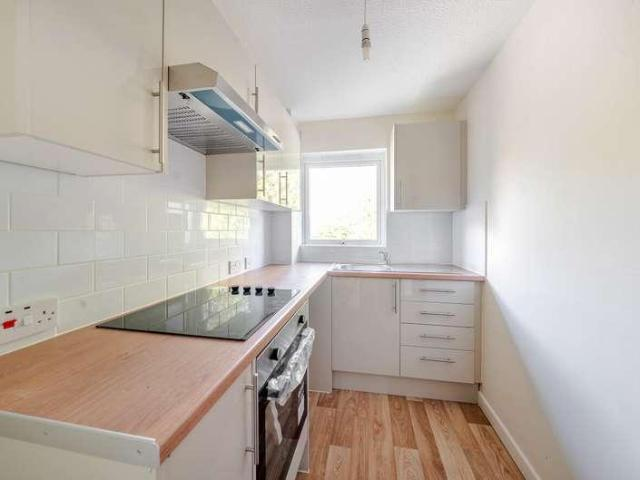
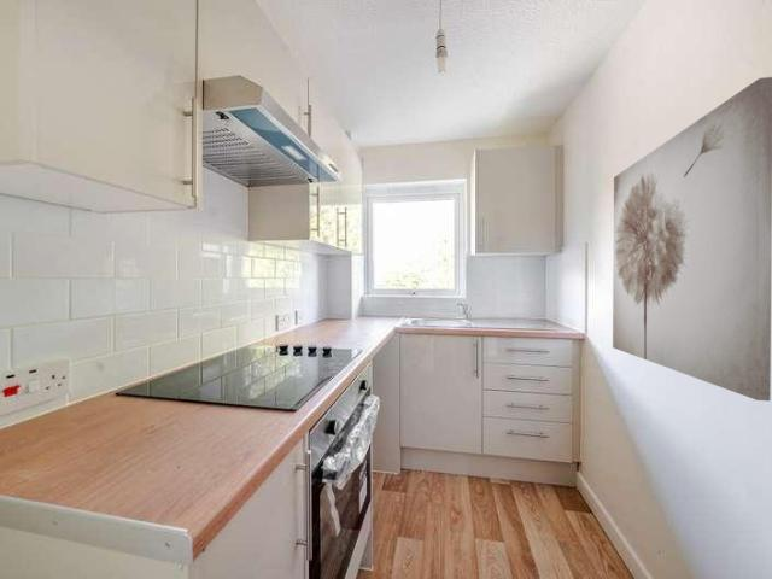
+ wall art (667, 255)
